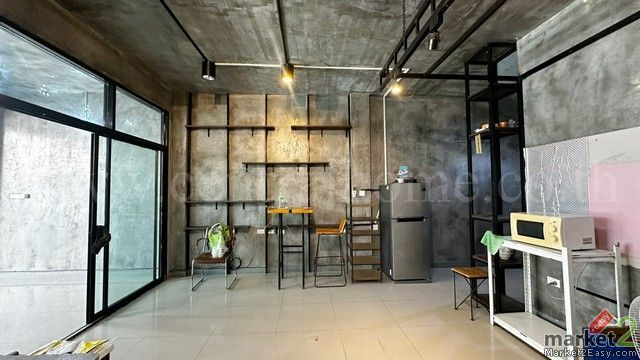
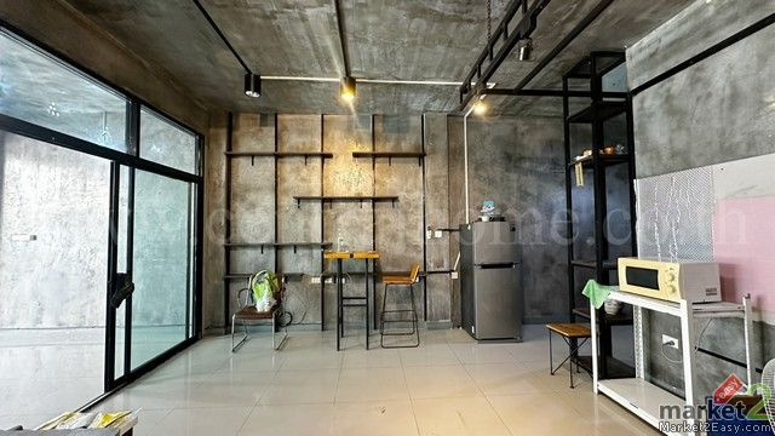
- shelving unit (362, 243)
